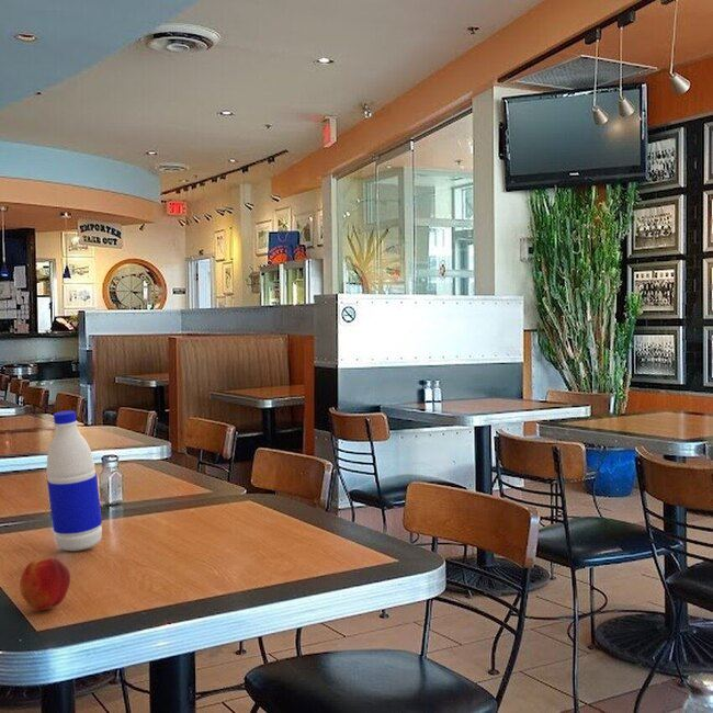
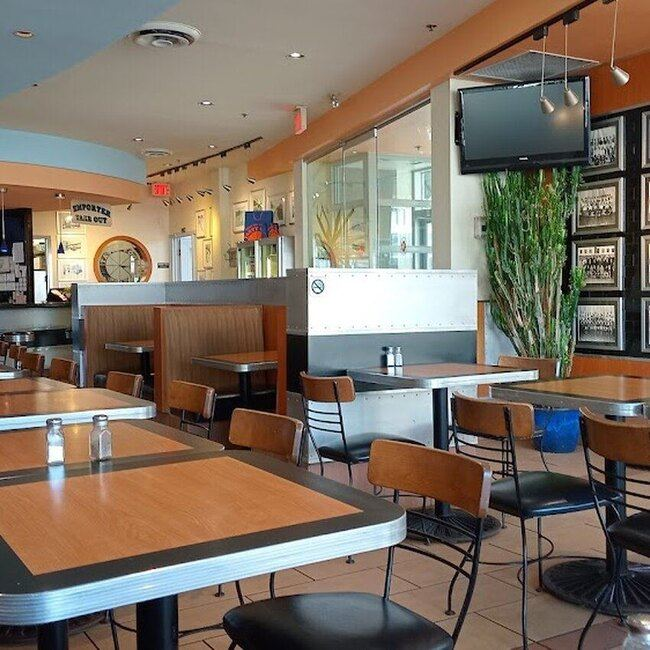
- water bottle (73, 479)
- peach (45, 584)
